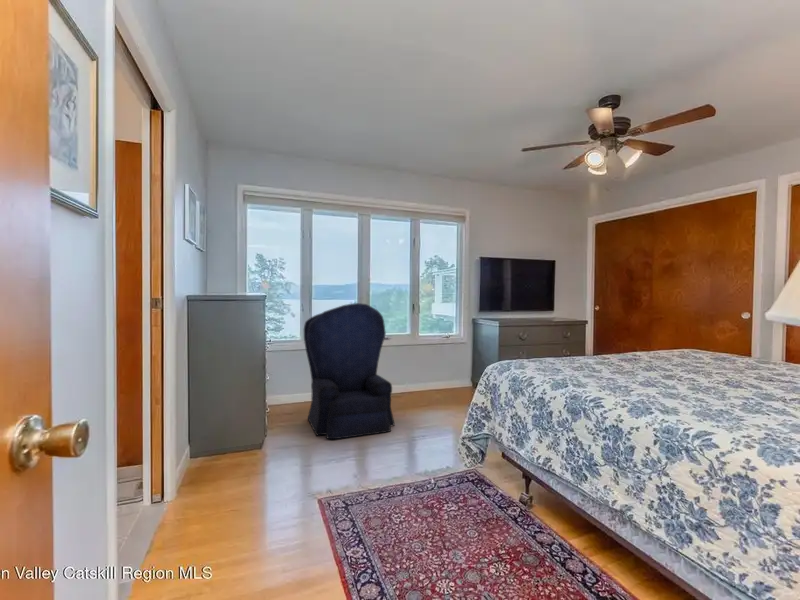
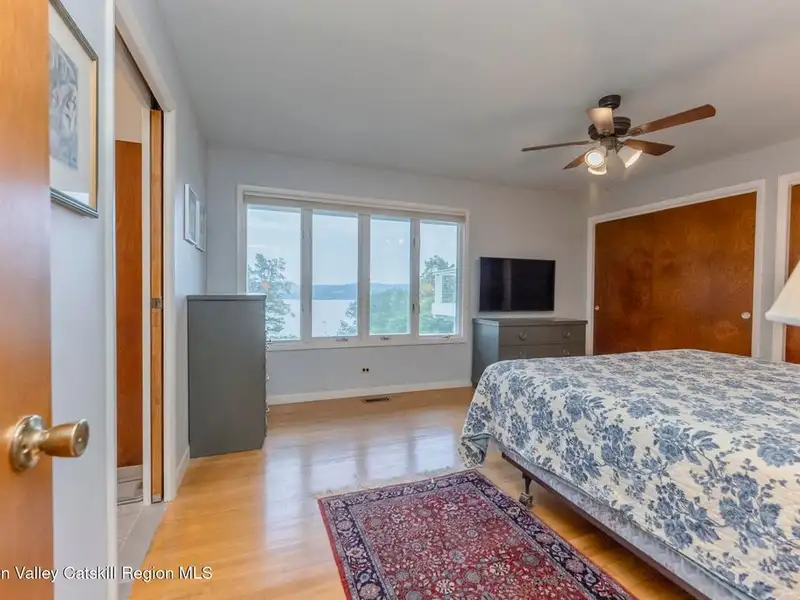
- armchair (351, 363)
